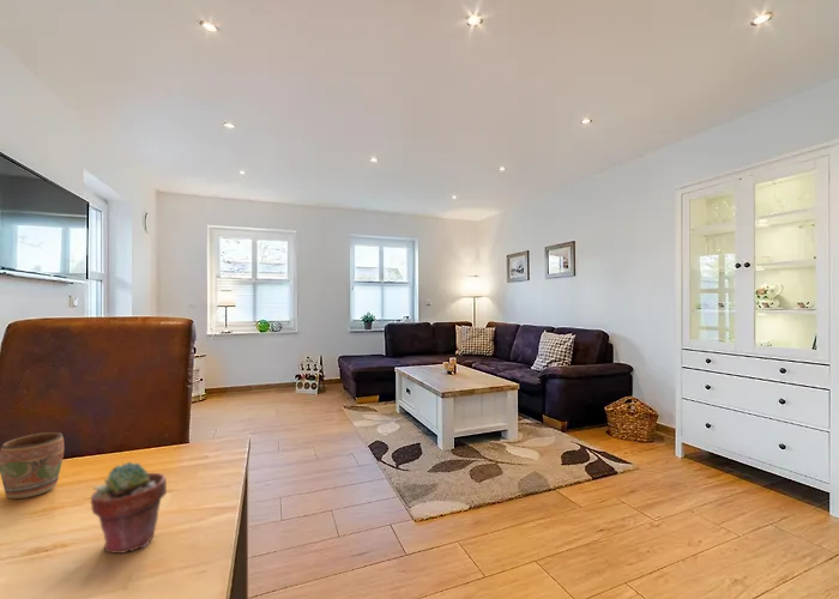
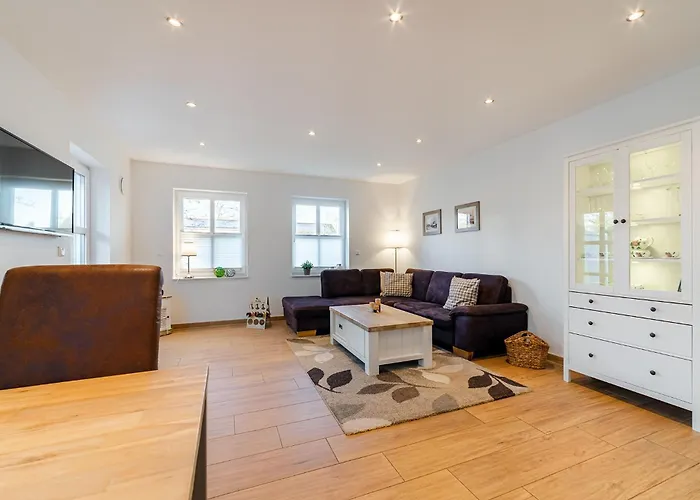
- potted succulent (129, 501)
- mug (36, 462)
